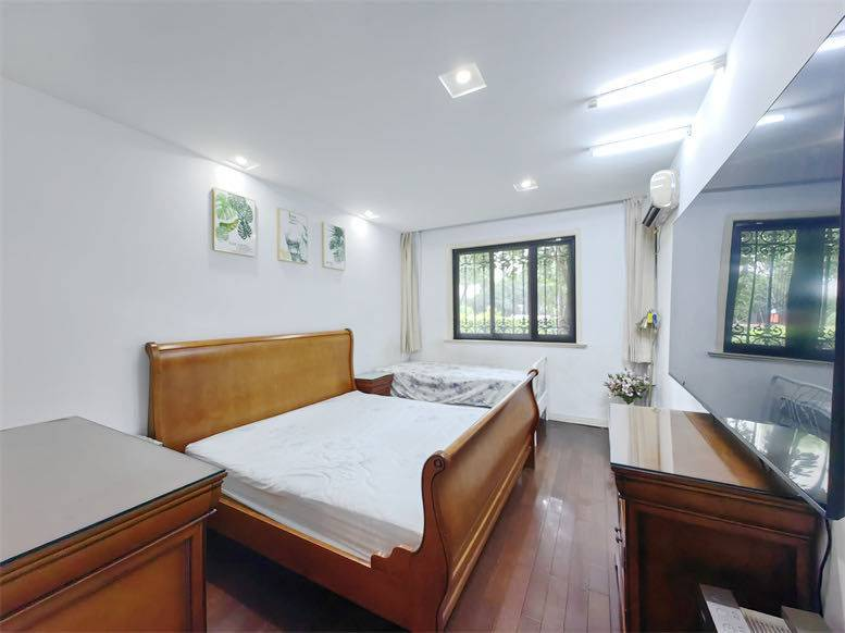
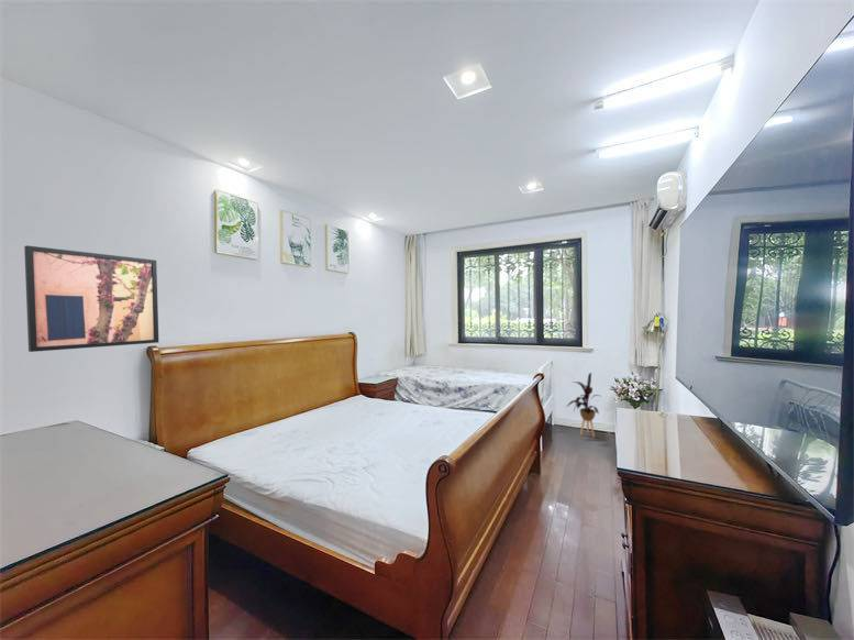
+ wall art (100, 300)
+ house plant (584, 402)
